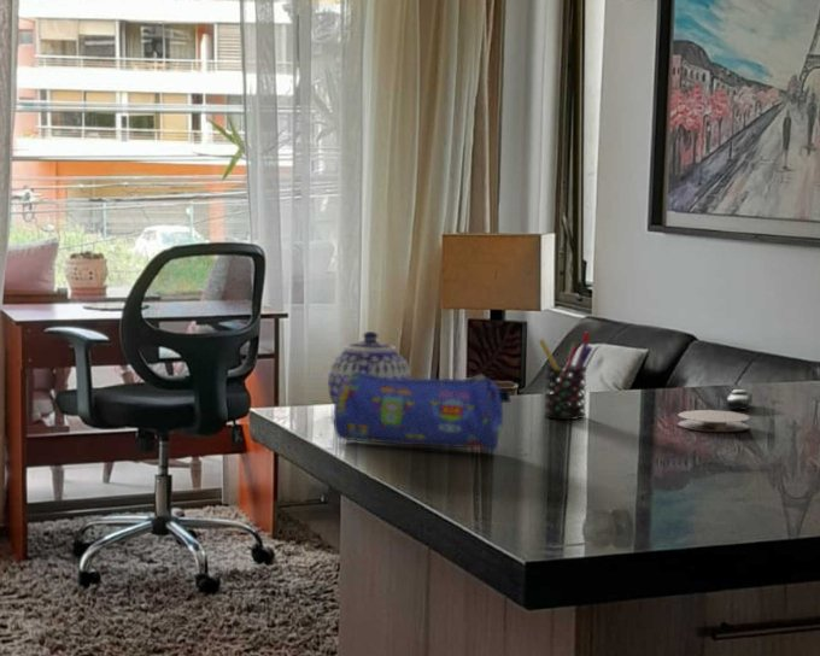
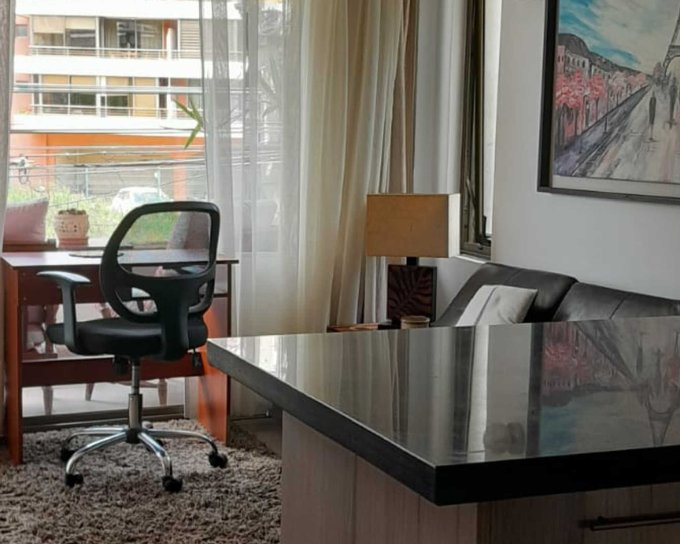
- computer mouse (740, 392)
- coaster (713, 420)
- teapot (369, 373)
- pen holder (569, 373)
- pencil case (420, 409)
